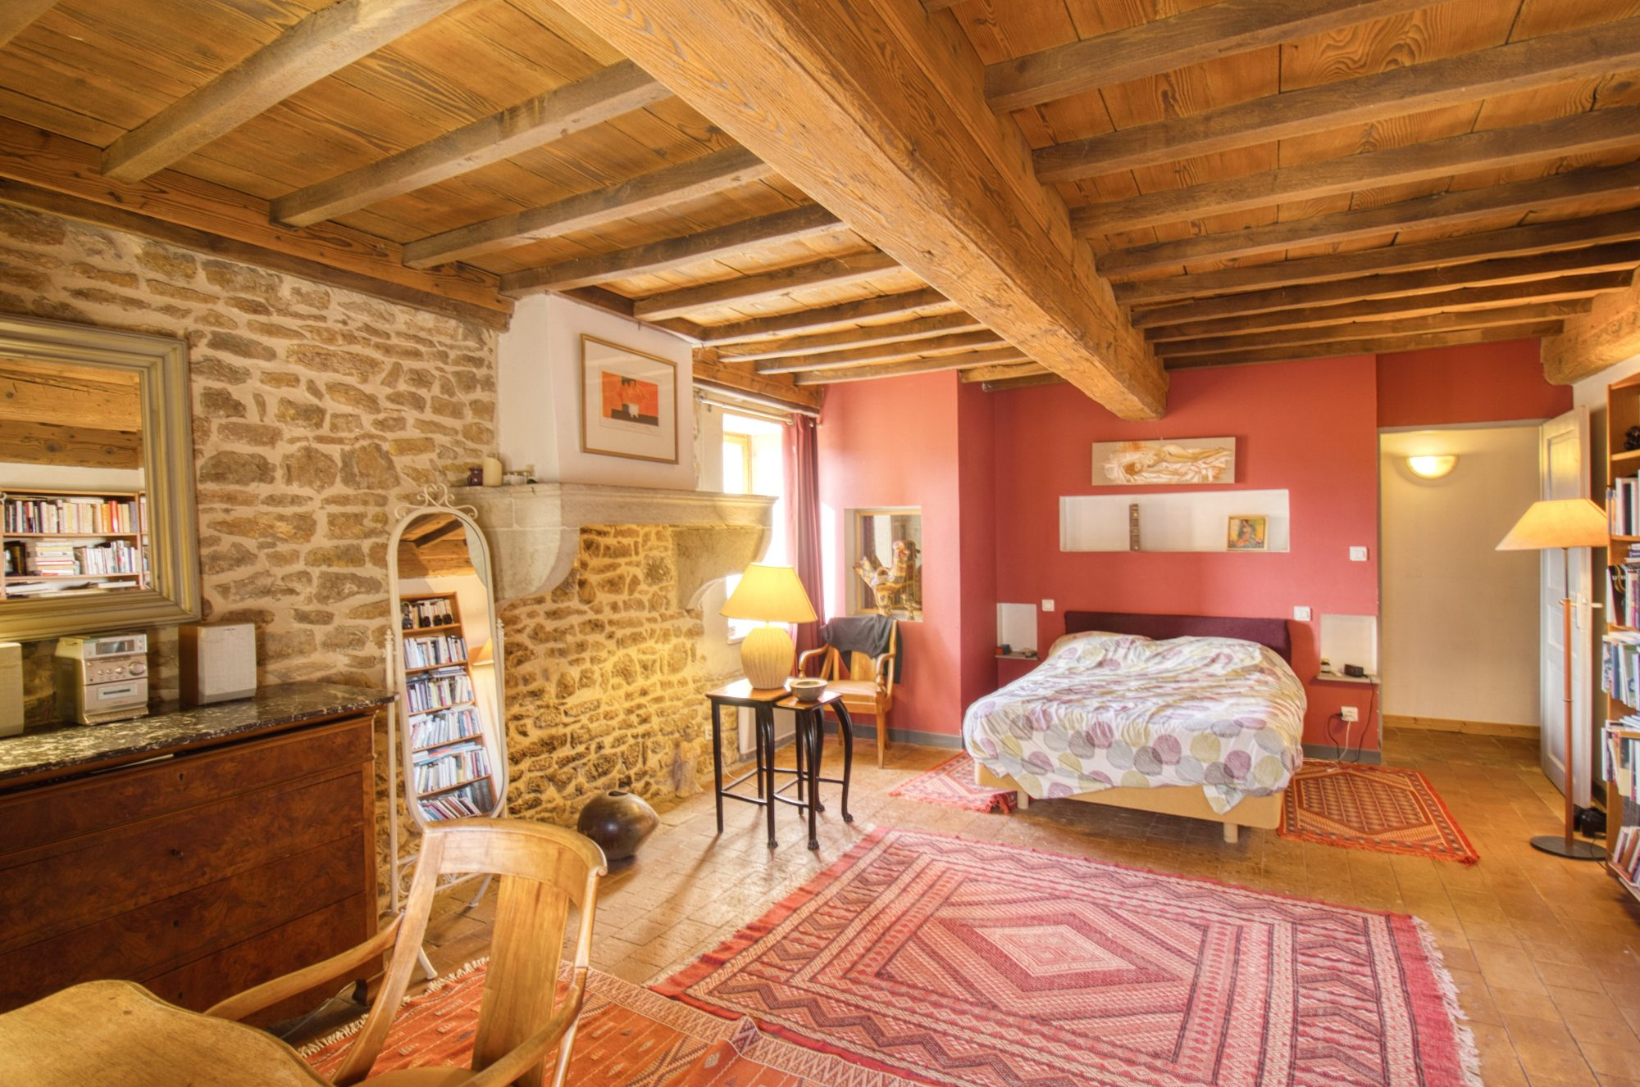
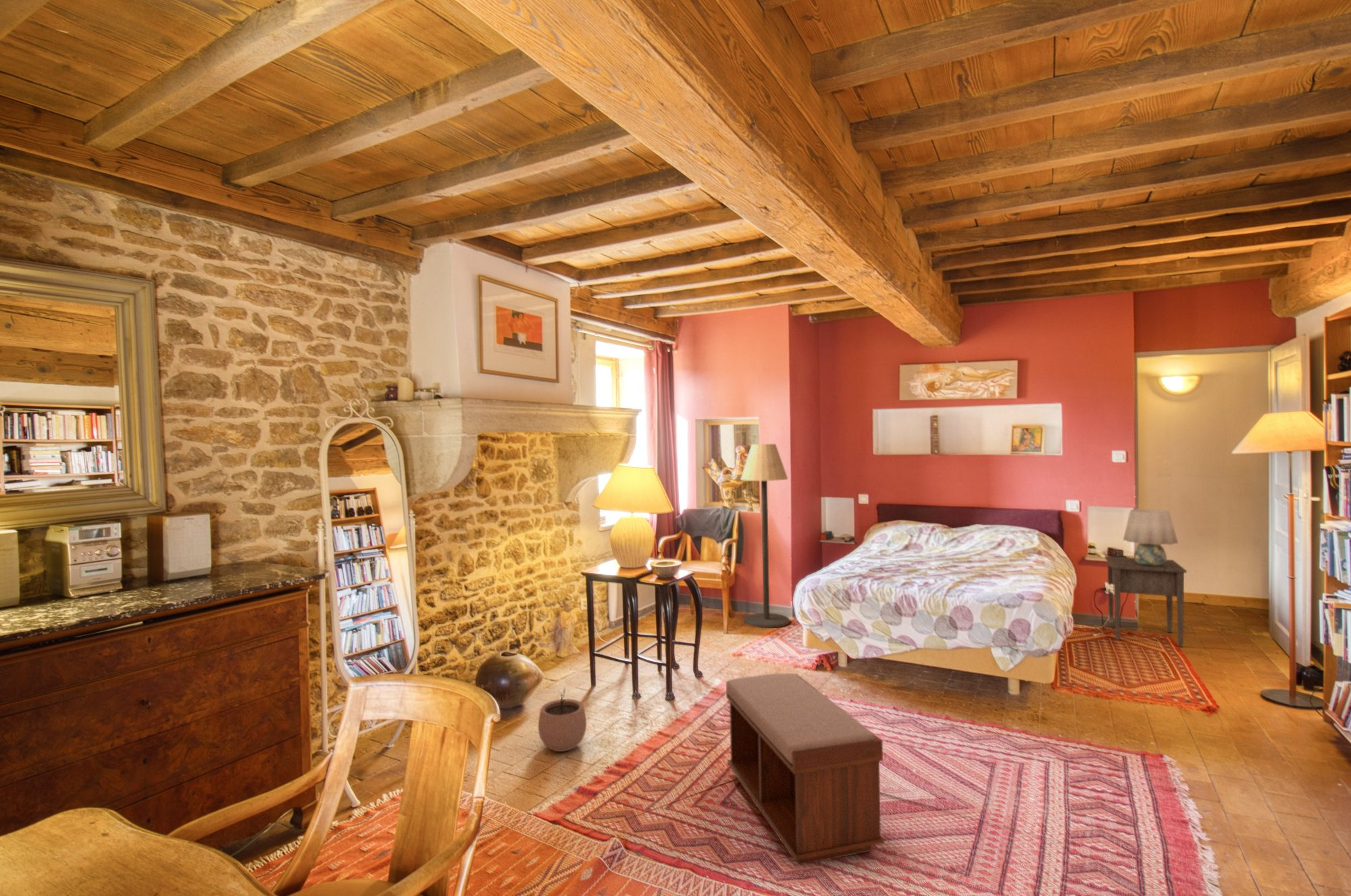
+ bench (795, 756)
+ table lamp (1150, 537)
+ plant pot (562, 718)
+ floor lamp (765, 533)
+ nightstand (1144, 594)
